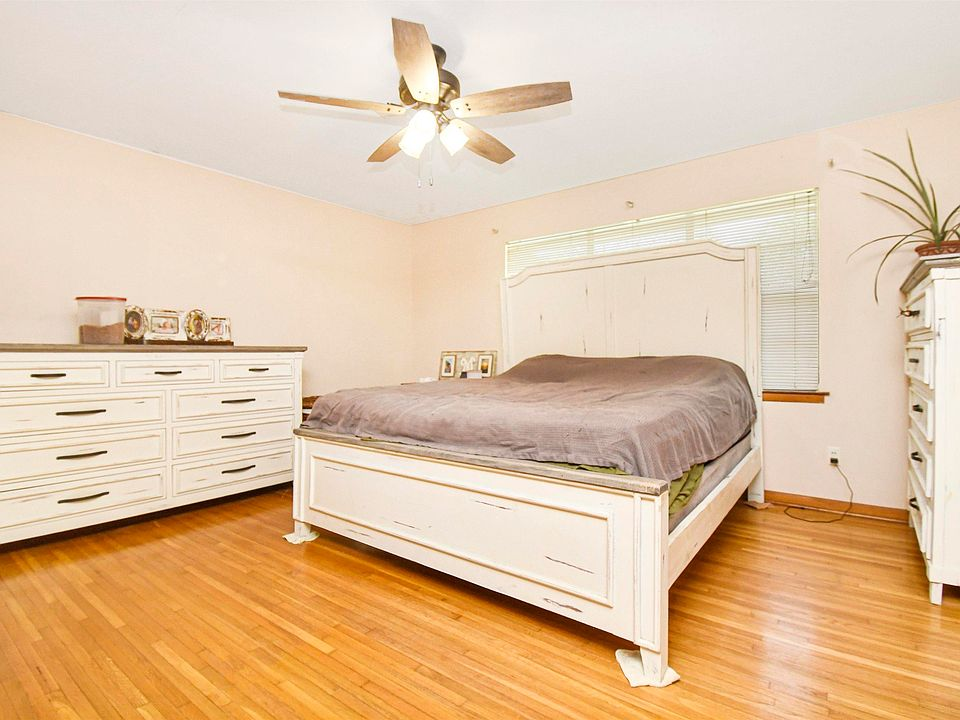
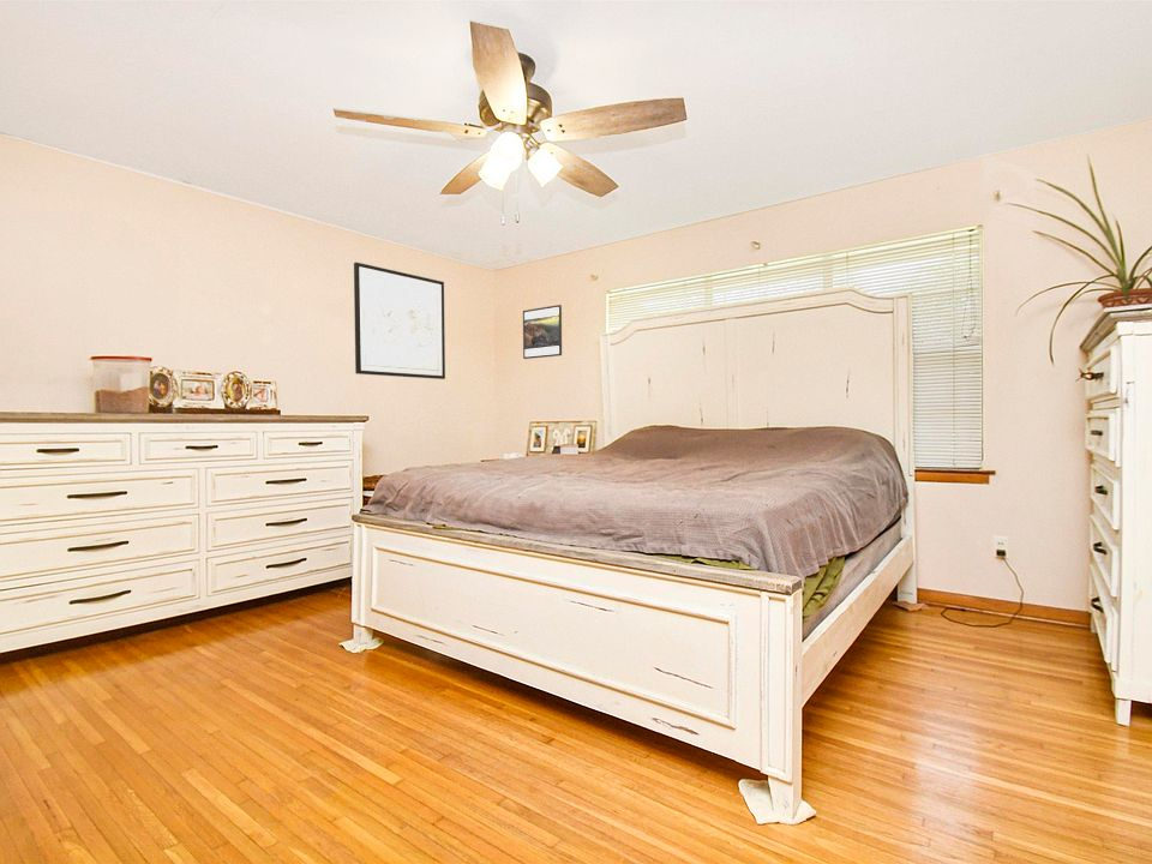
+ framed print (541, 332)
+ wall art (402, 324)
